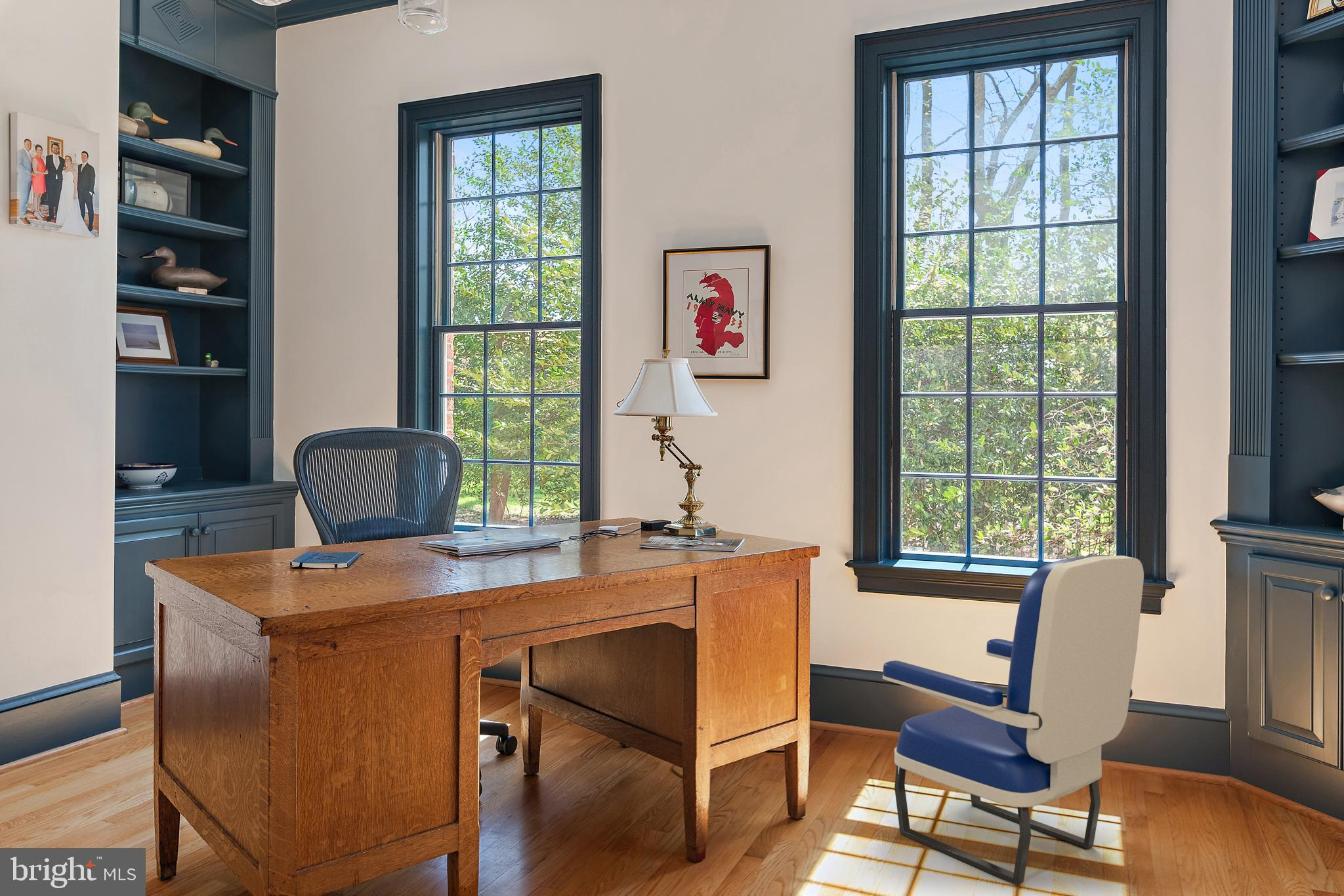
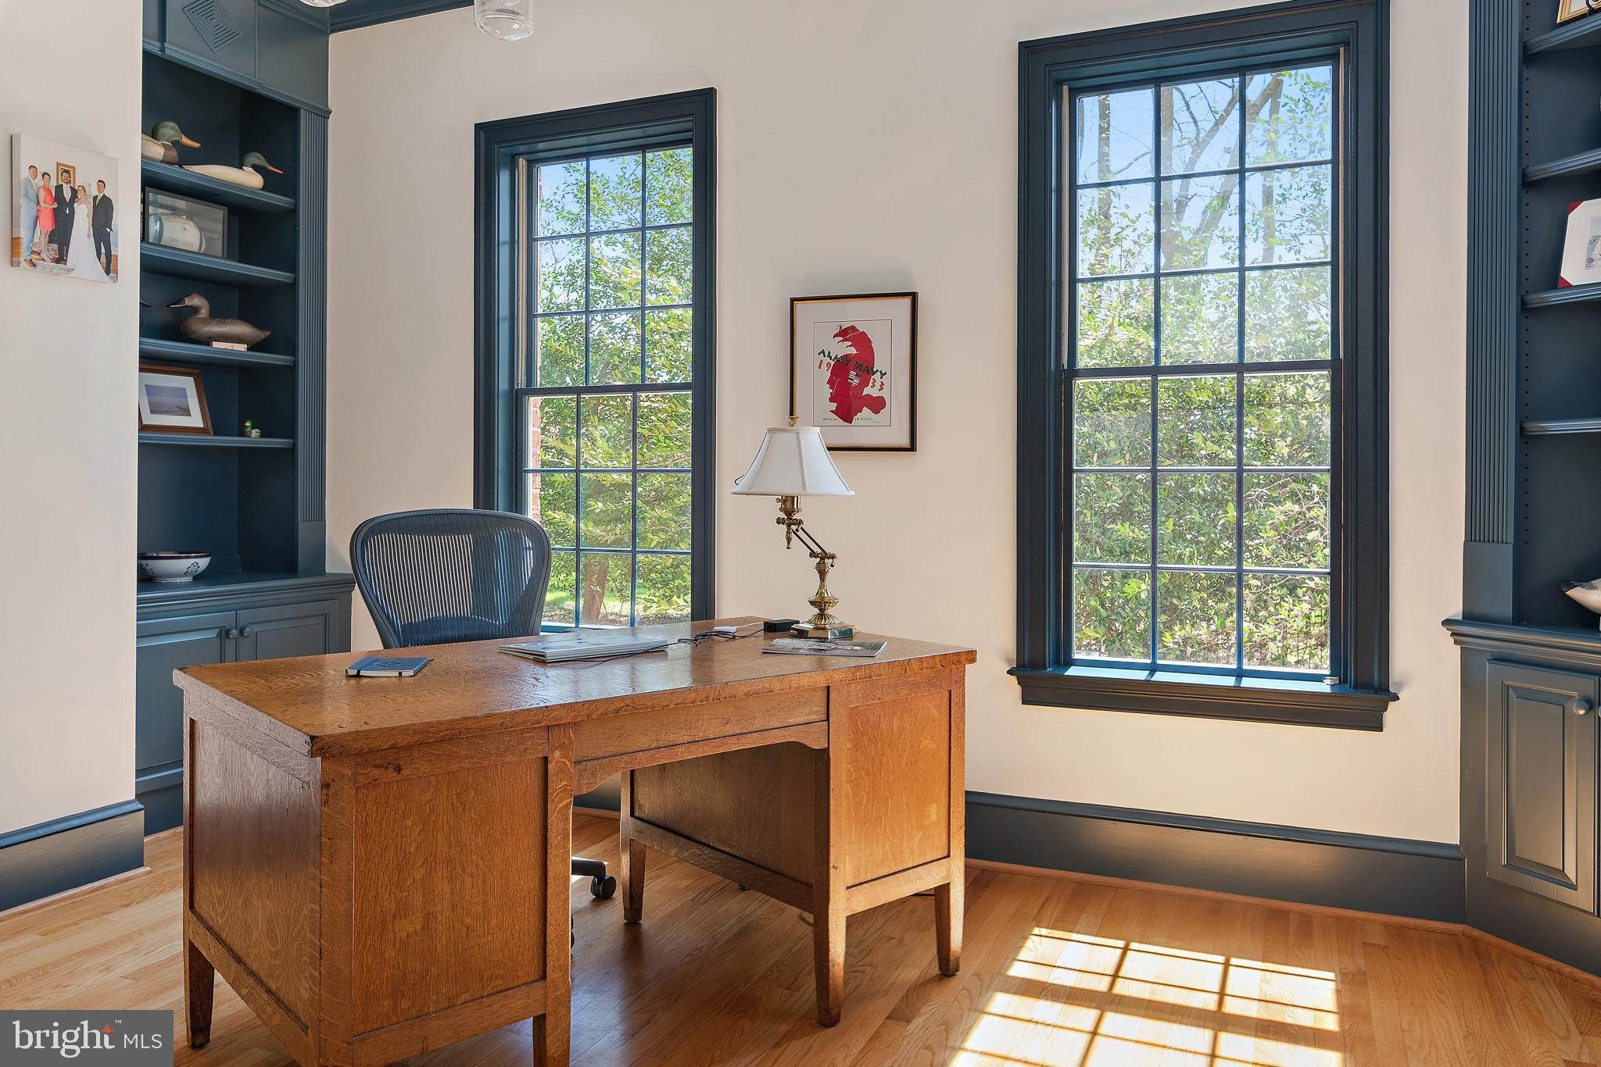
- armchair (1007, 696)
